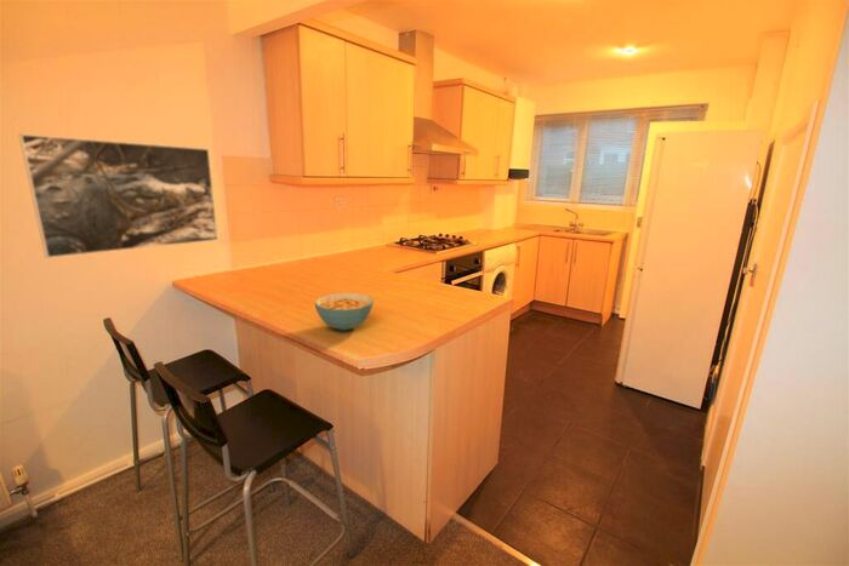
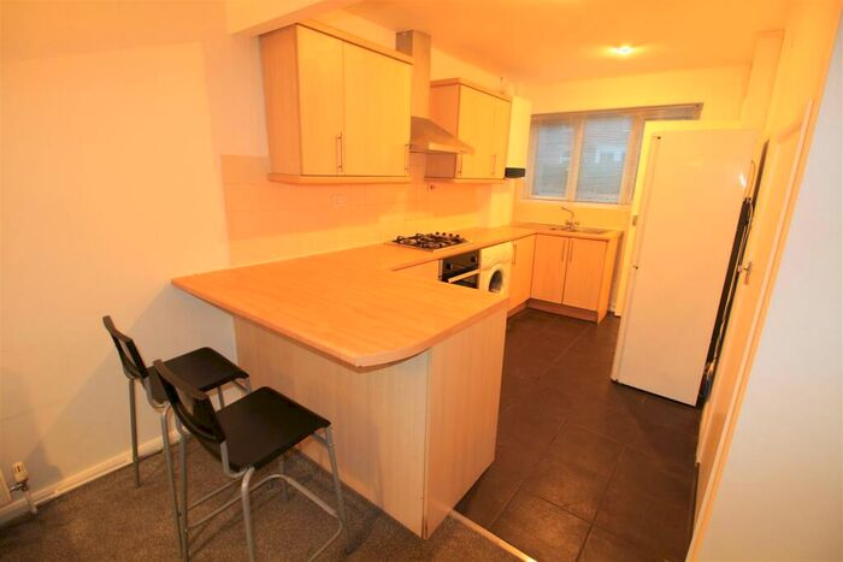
- cereal bowl (344, 314)
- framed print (136, 196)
